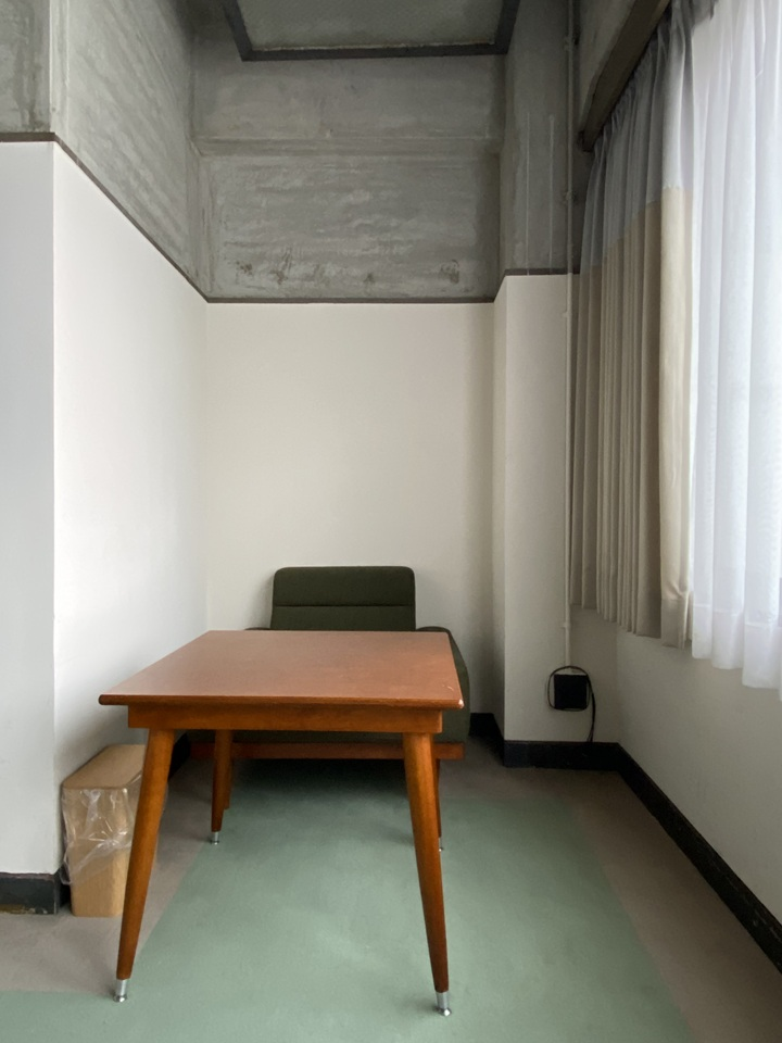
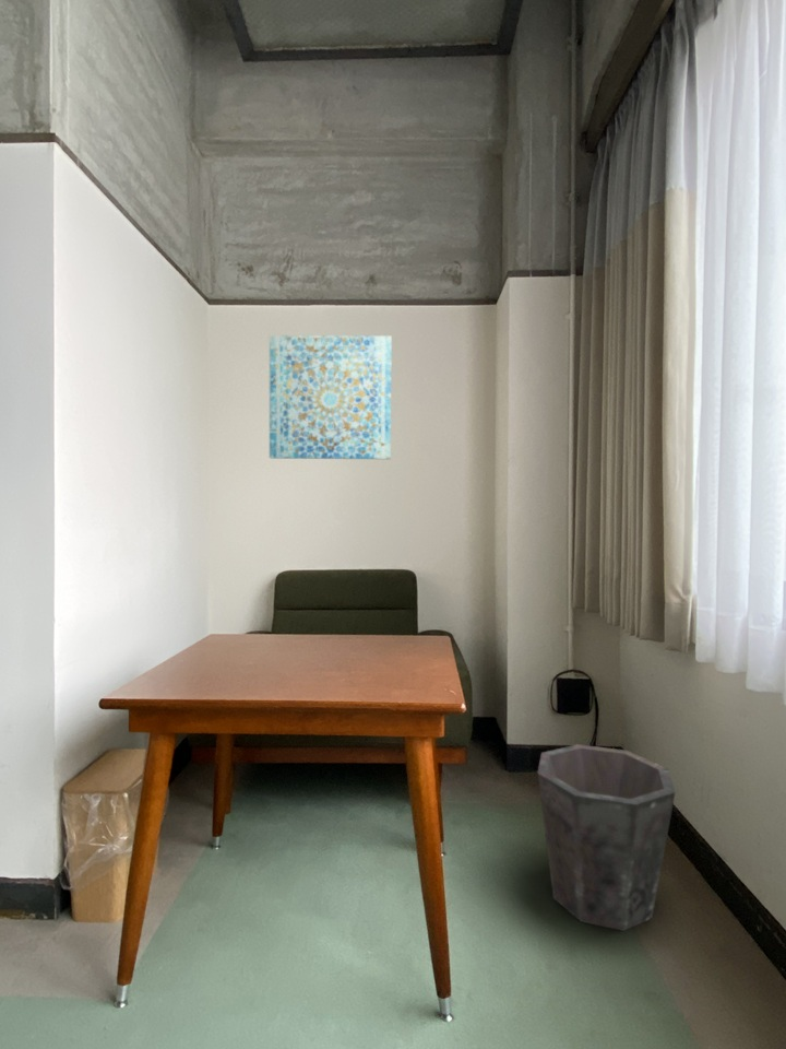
+ waste bin (602, 834)
+ wall art (330, 398)
